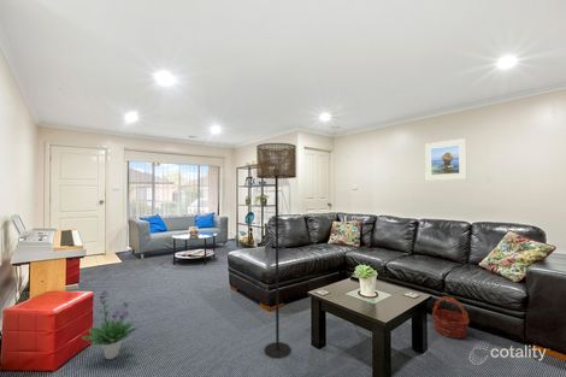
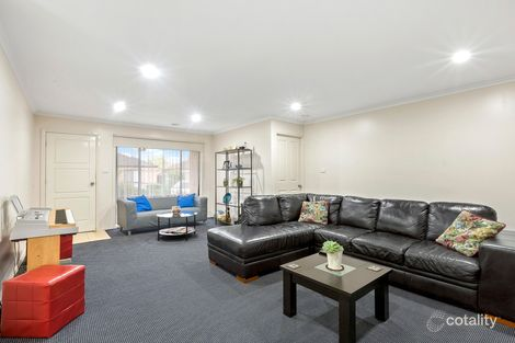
- potted plant (111, 323)
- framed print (444, 160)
- floor lamp (276, 247)
- basket (449, 313)
